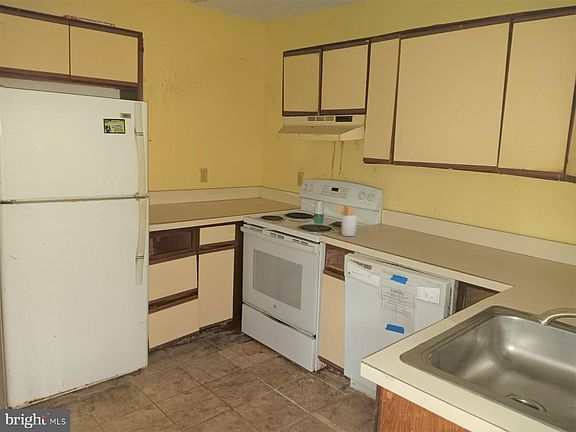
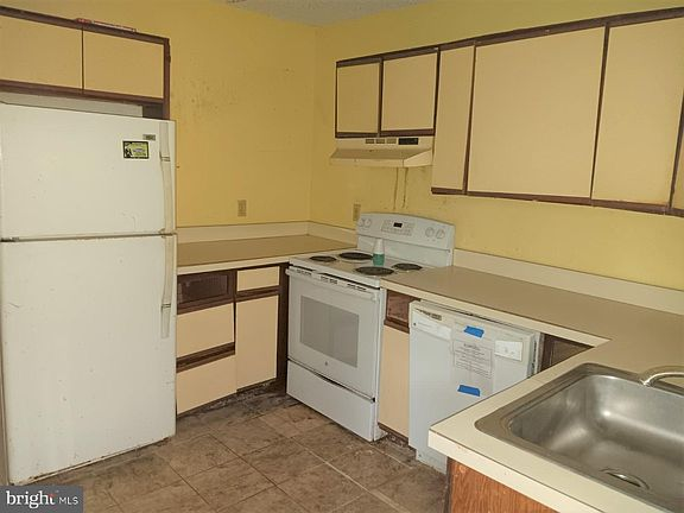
- utensil holder (345, 219)
